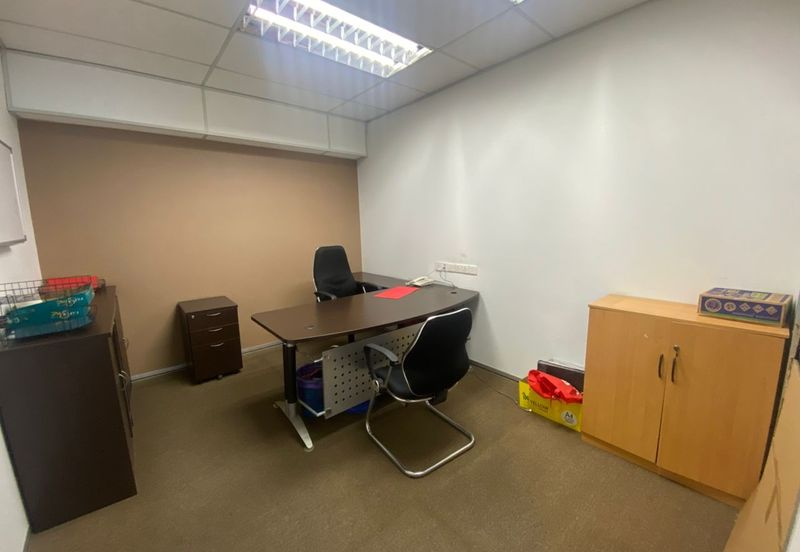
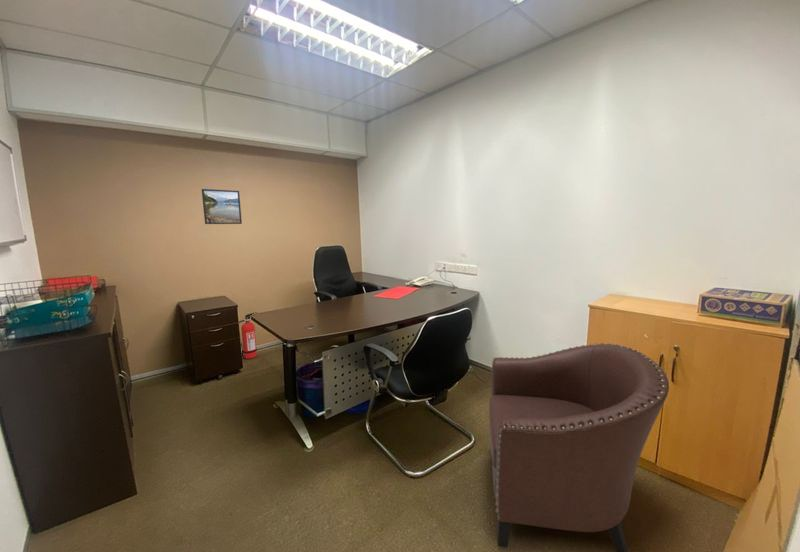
+ fire extinguisher (247, 336)
+ chair (563, 429)
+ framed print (222, 207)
